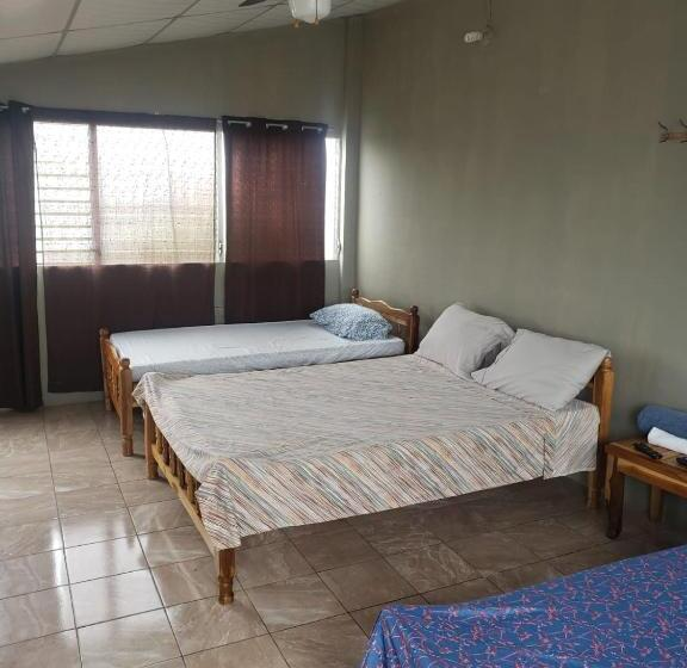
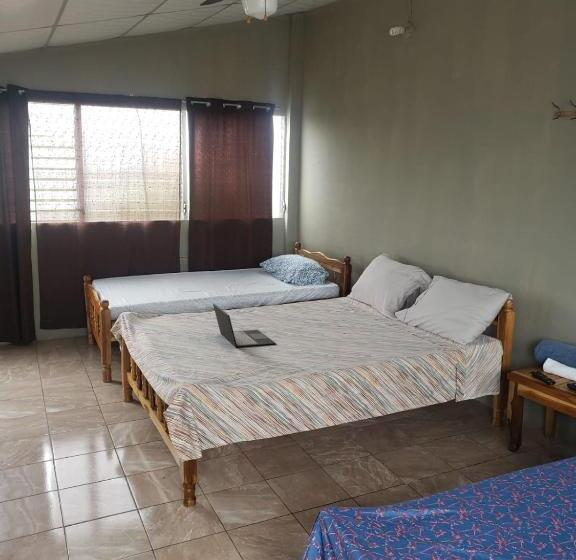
+ laptop (245, 330)
